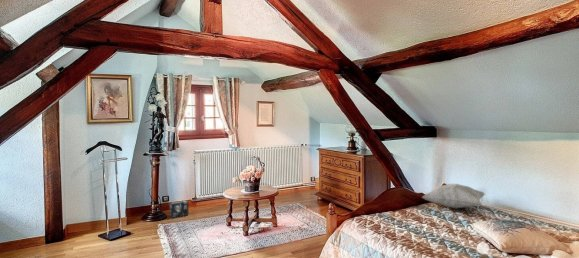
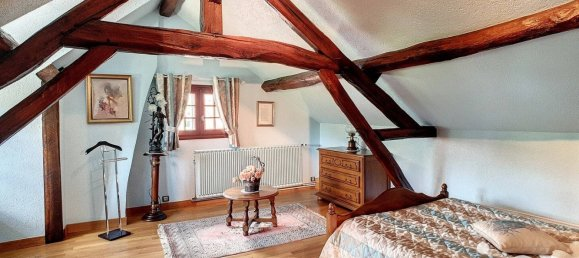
- decorative pillow (454, 195)
- box (179, 208)
